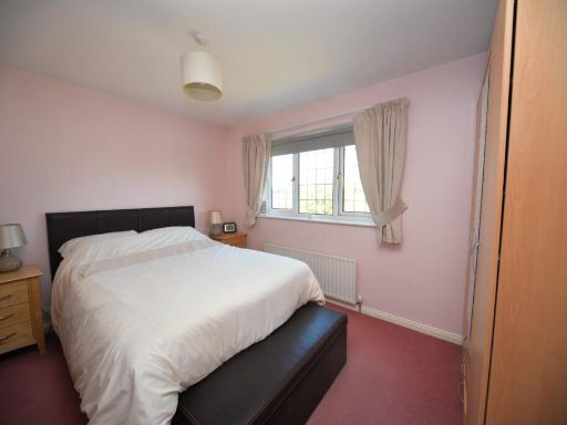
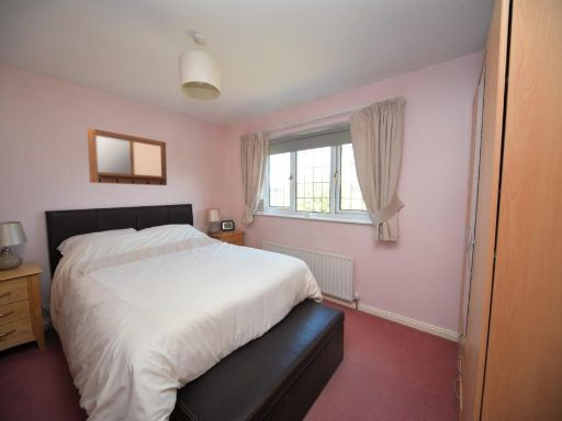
+ writing board (132, 159)
